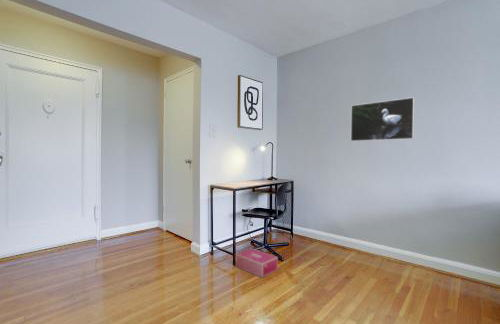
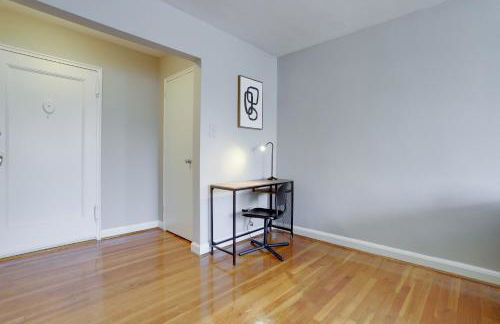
- shoe box (256, 262)
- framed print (380, 121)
